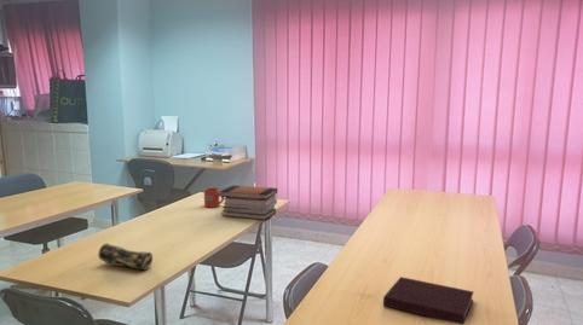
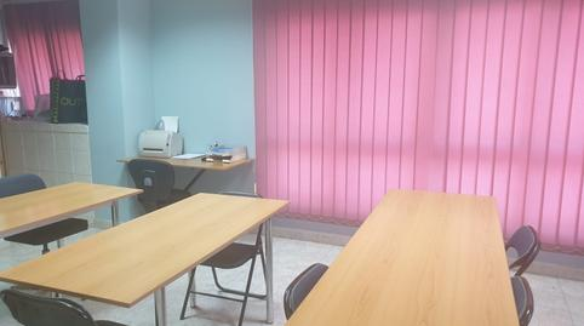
- book stack (249, 202)
- notebook (428, 298)
- pencil case (127, 256)
- mug (214, 197)
